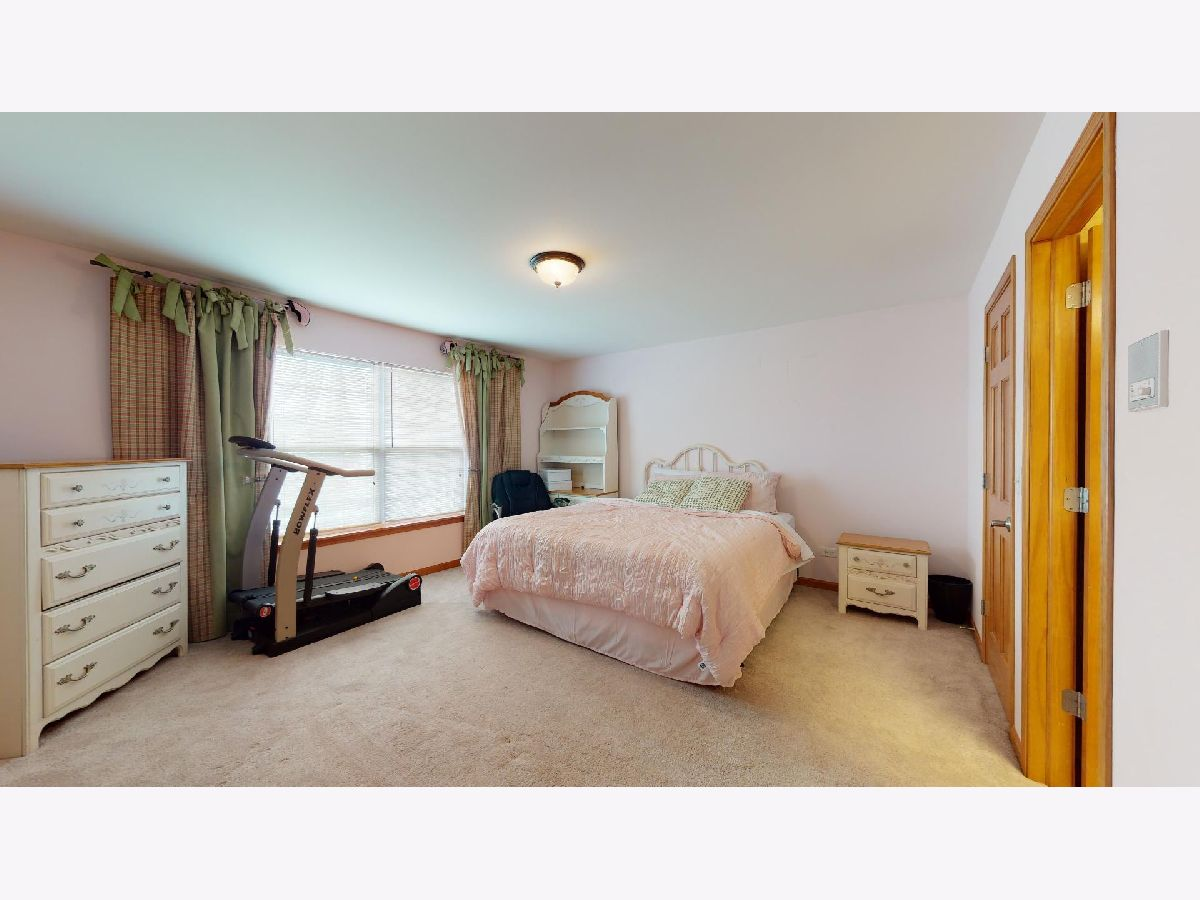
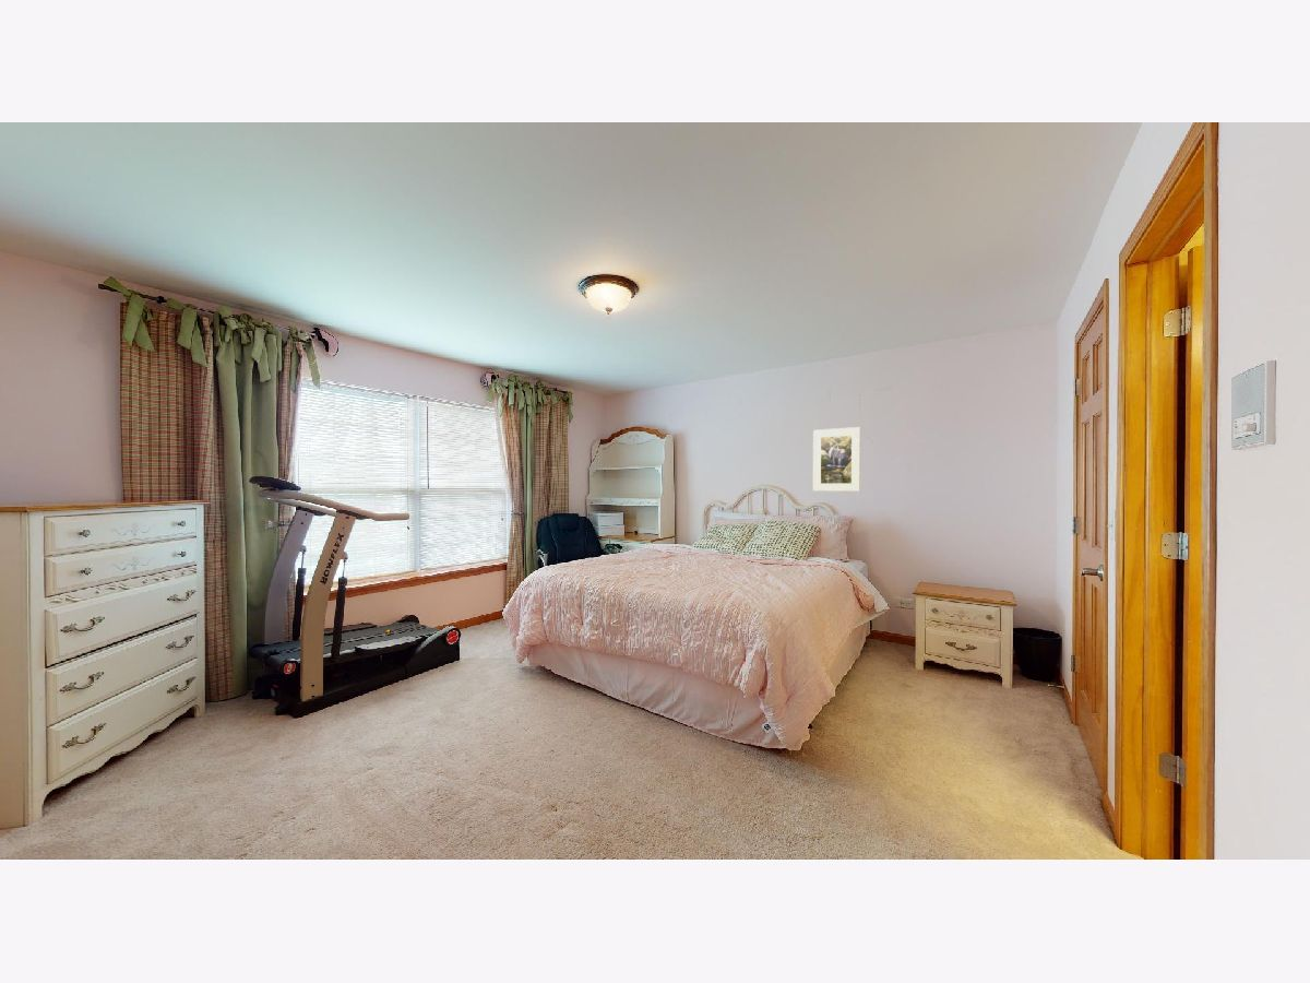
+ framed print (835, 460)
